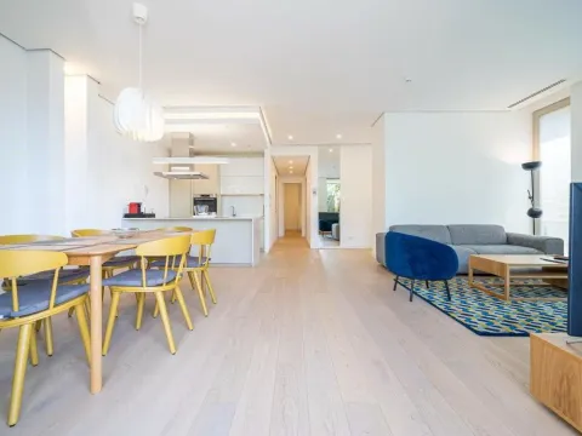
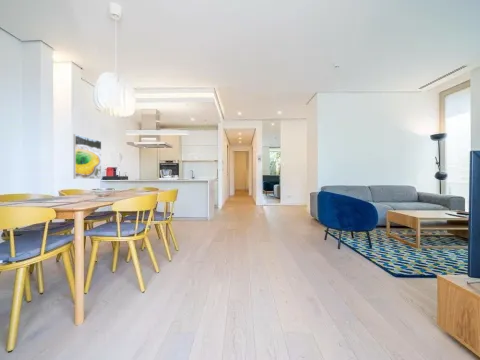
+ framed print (88, 158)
